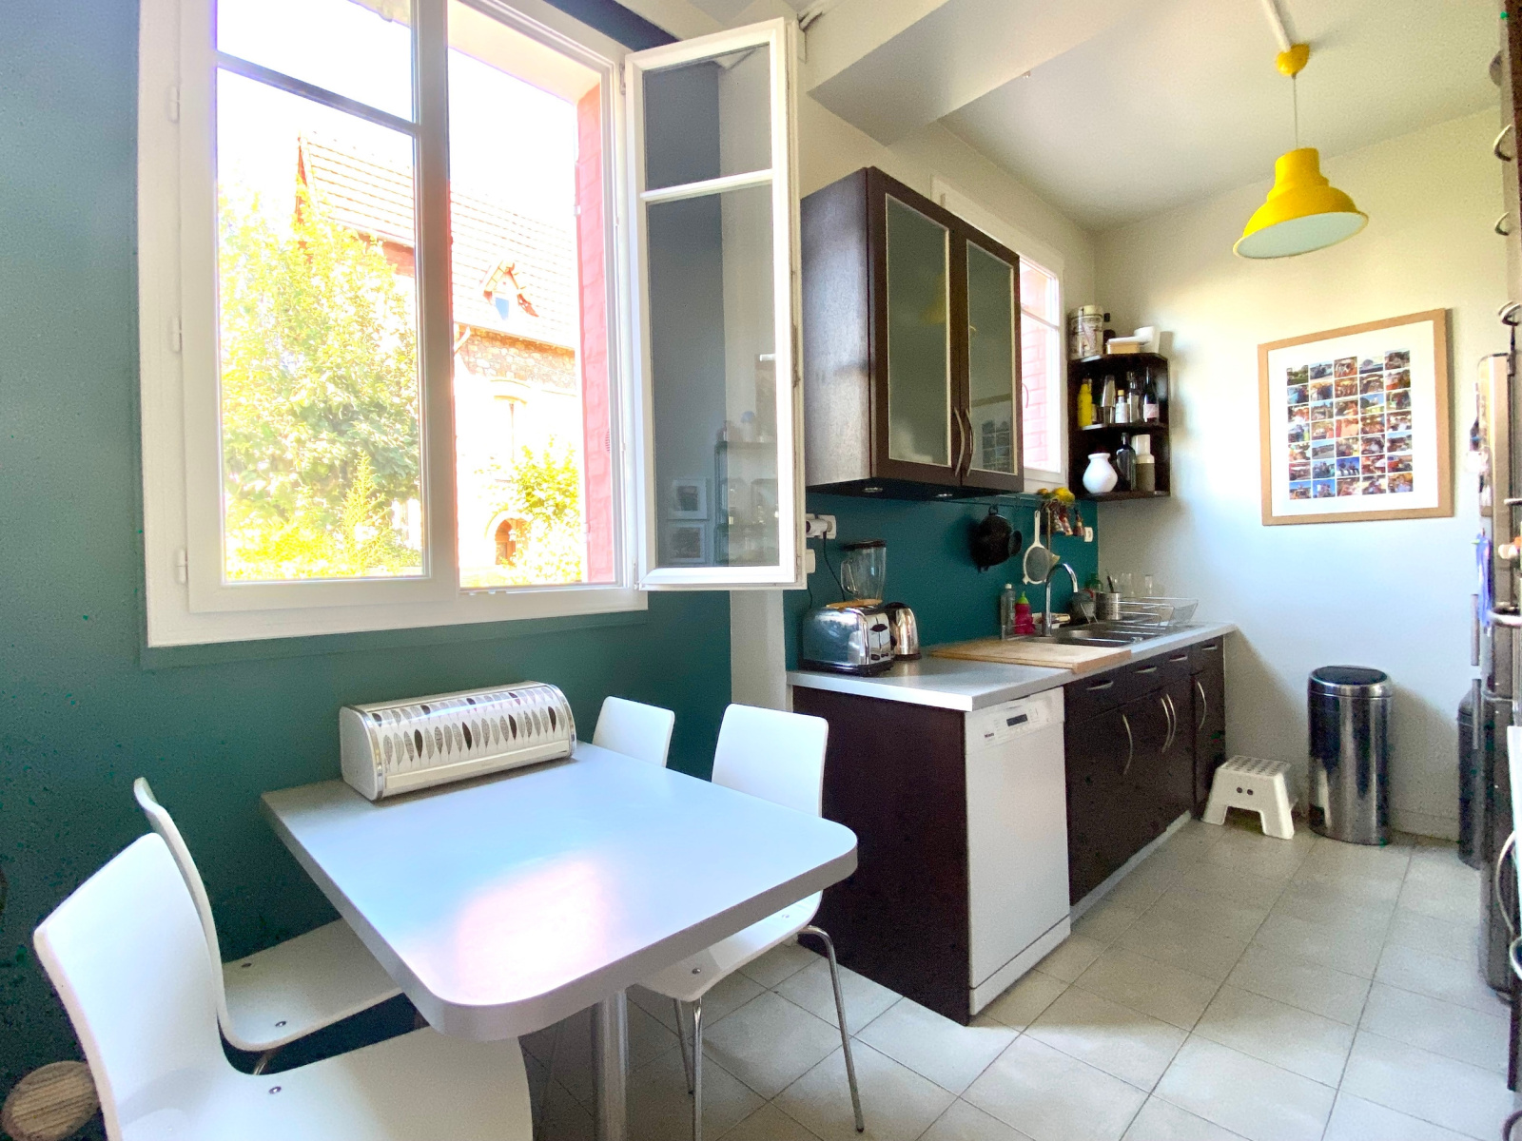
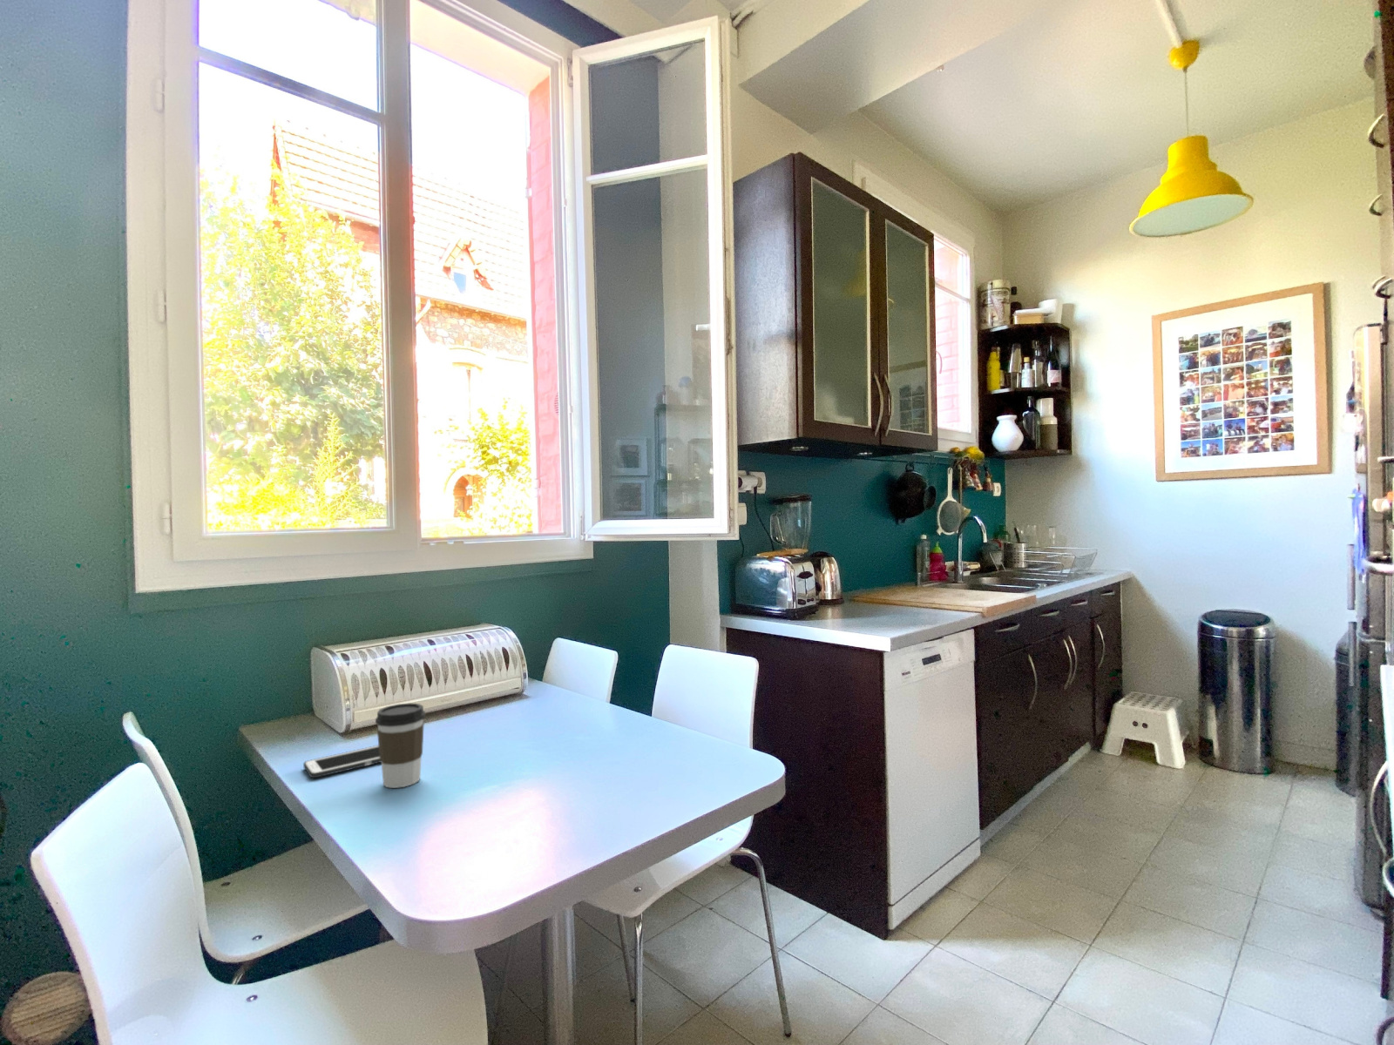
+ coffee cup (401, 744)
+ cell phone (352, 760)
